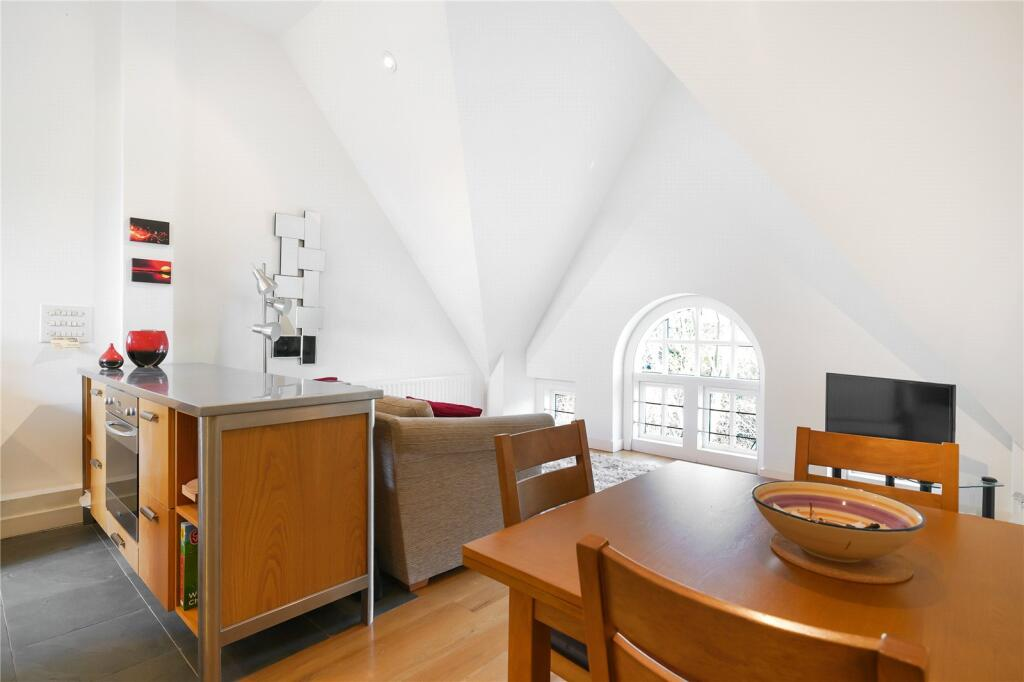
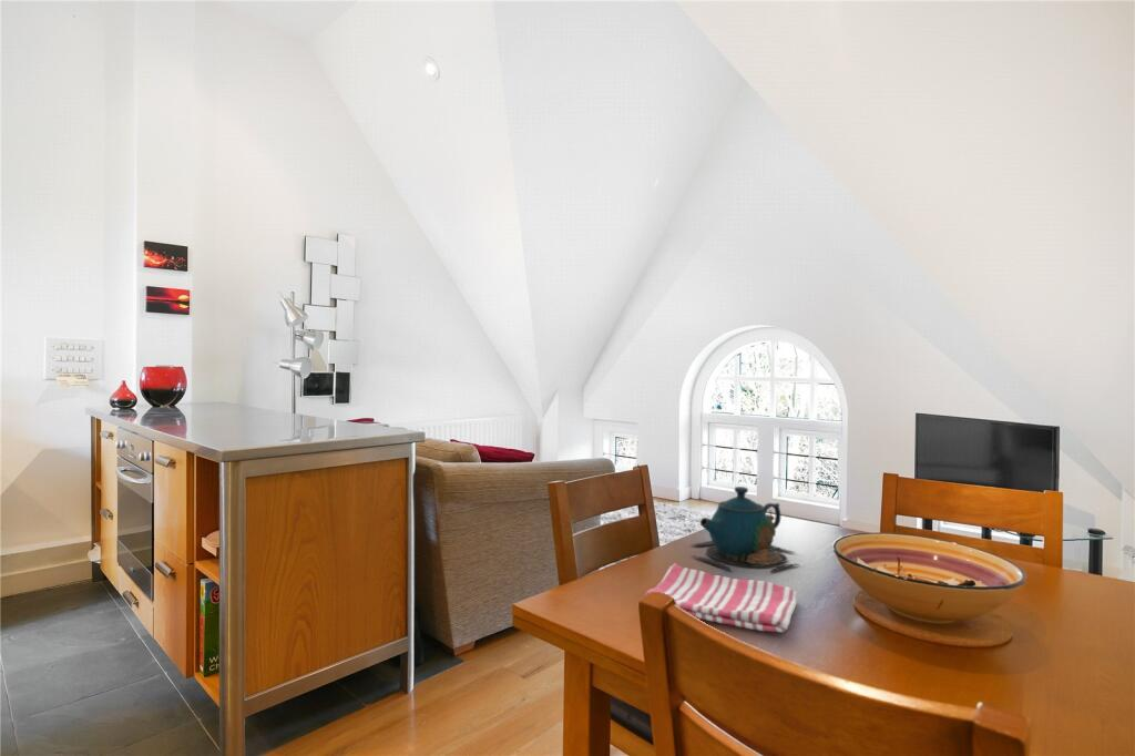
+ teapot (745, 521)
+ dish towel (722, 595)
